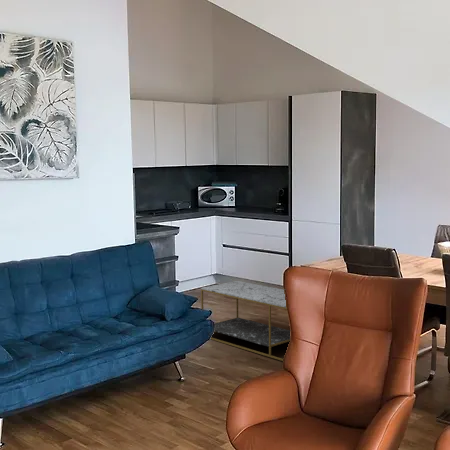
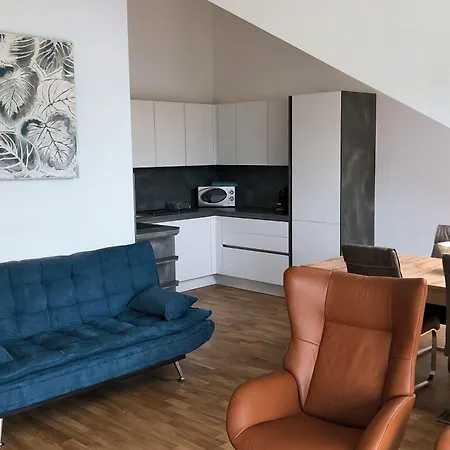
- coffee table (269, 319)
